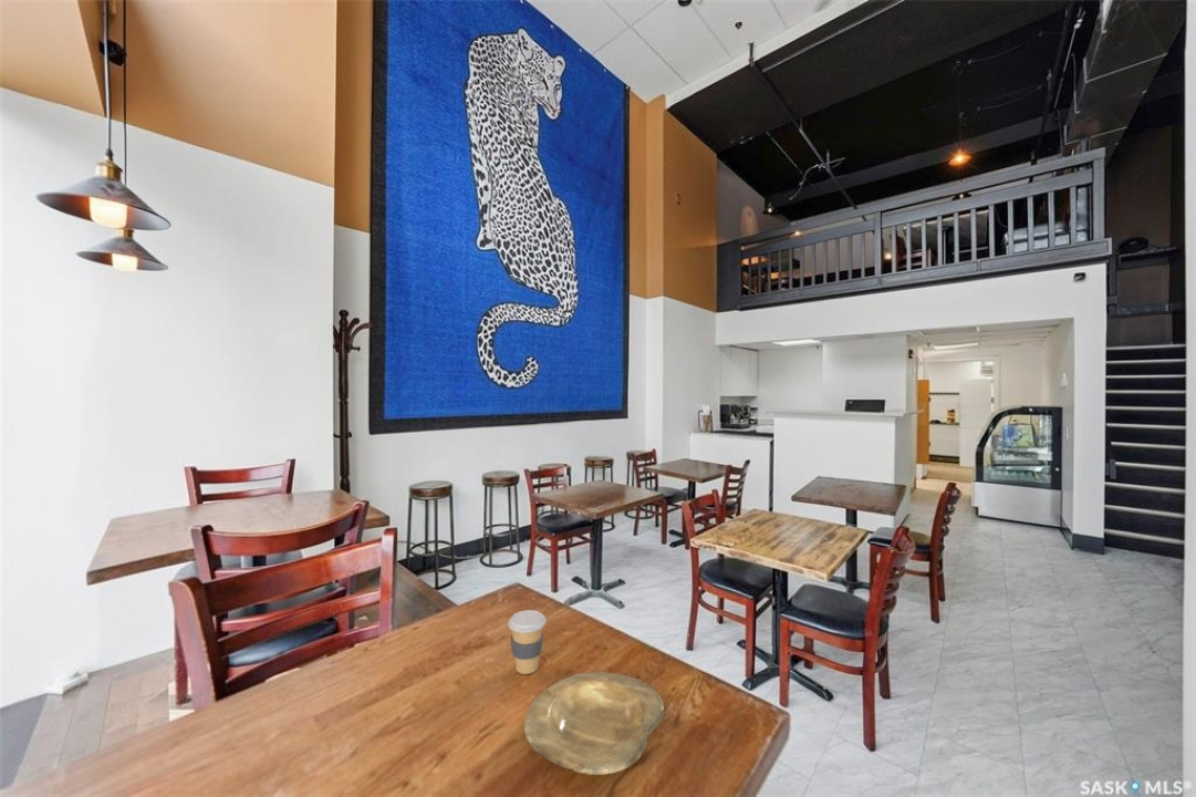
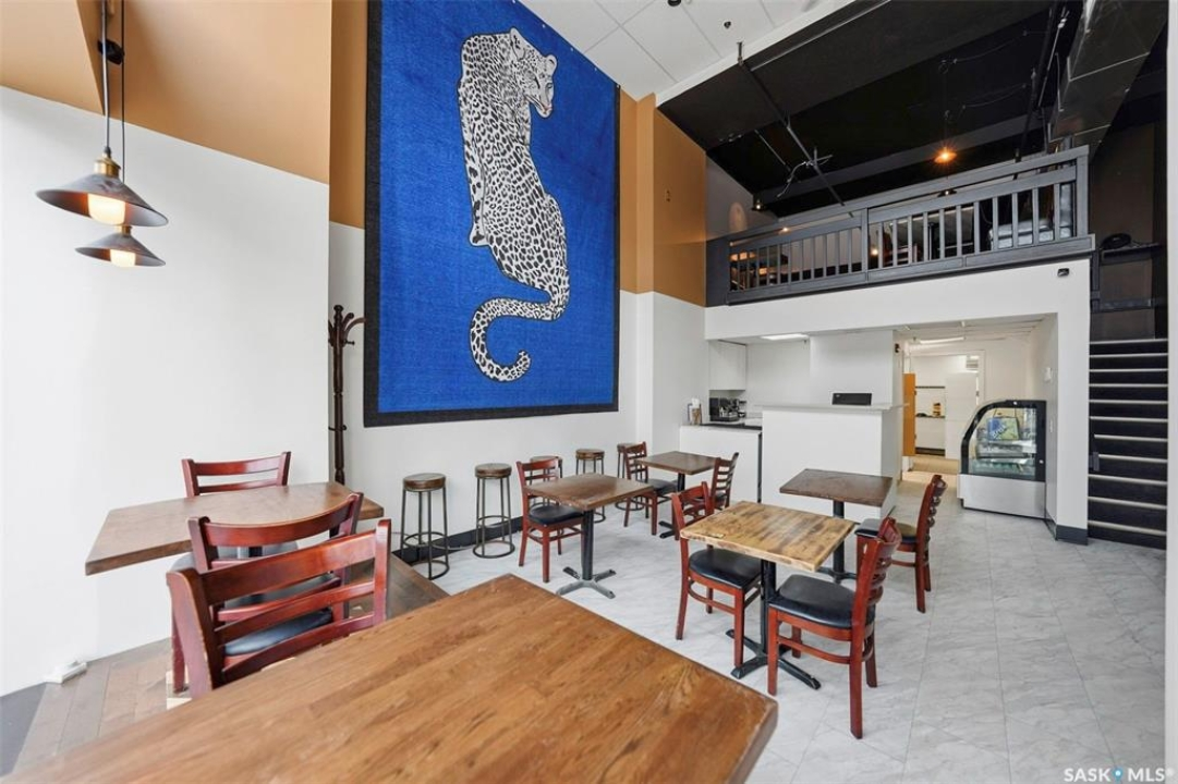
- plate (594, 718)
- coffee cup (527, 642)
